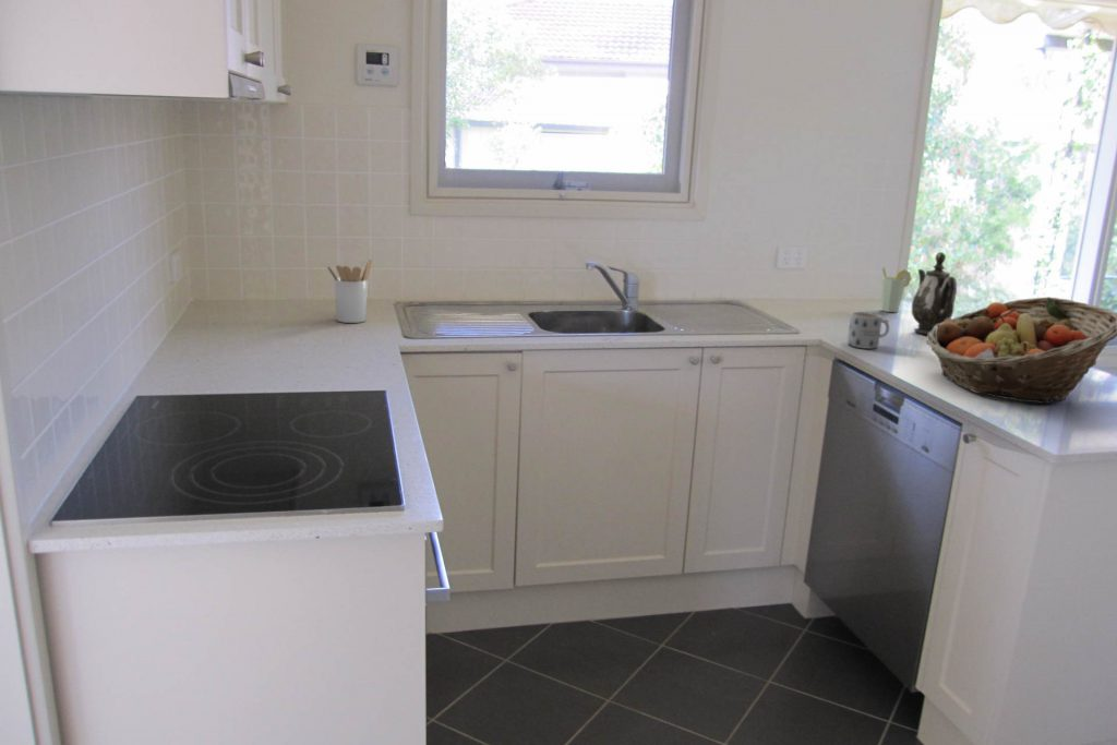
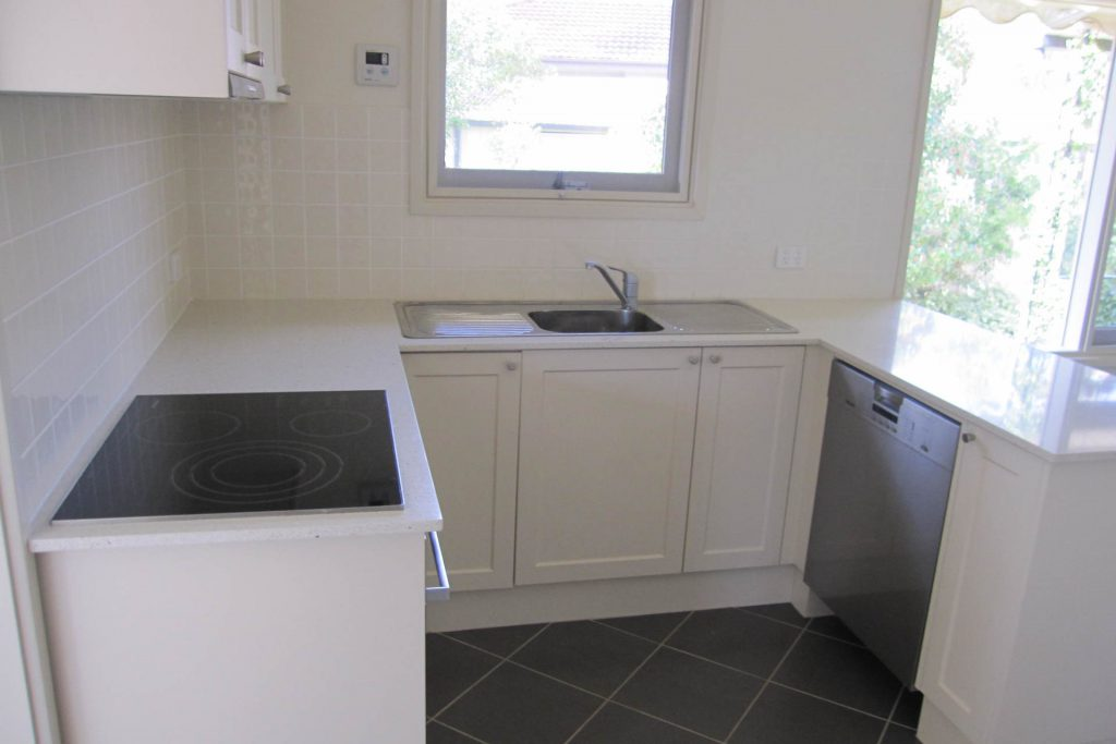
- utensil holder (350, 290)
- teapot (934, 292)
- fruit basket (1019, 344)
- mug (869, 329)
- cup (894, 289)
